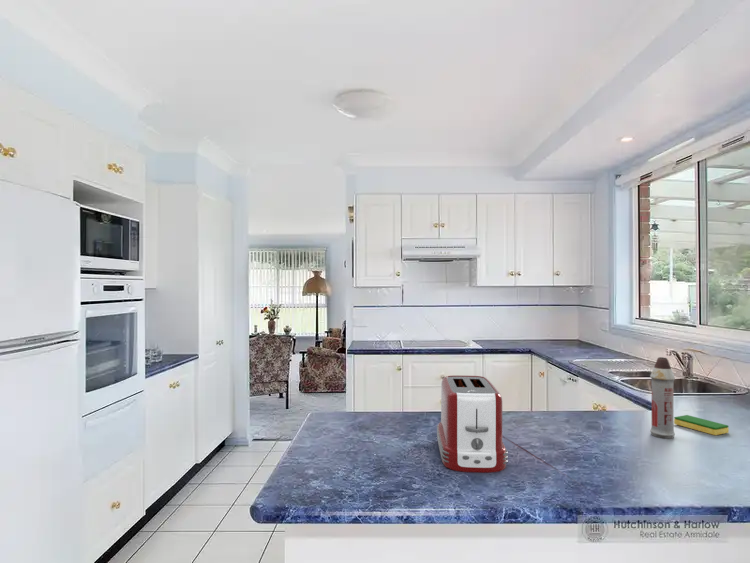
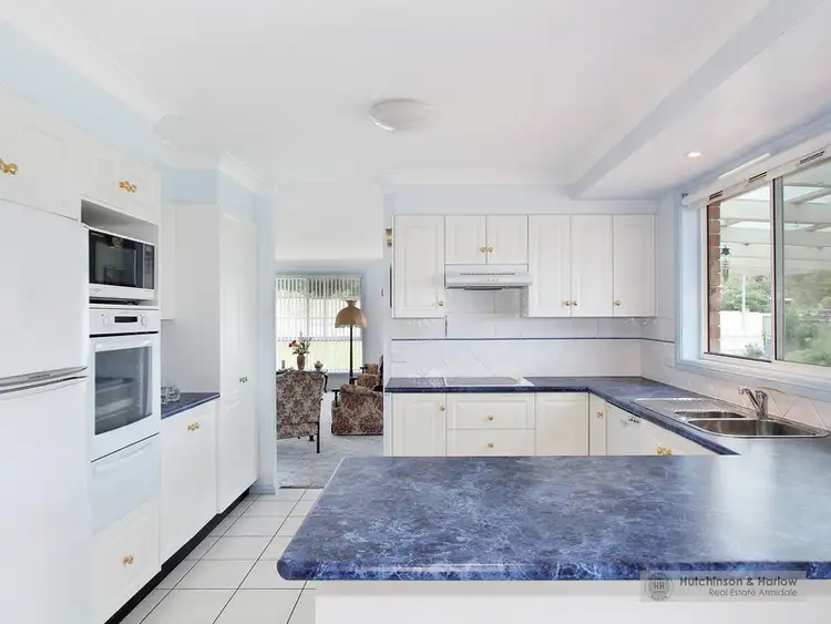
- dish sponge (700, 424)
- spray bottle (662, 396)
- toaster (469, 417)
